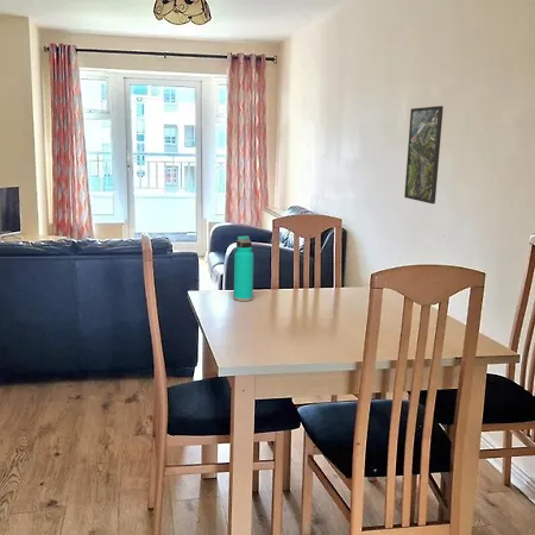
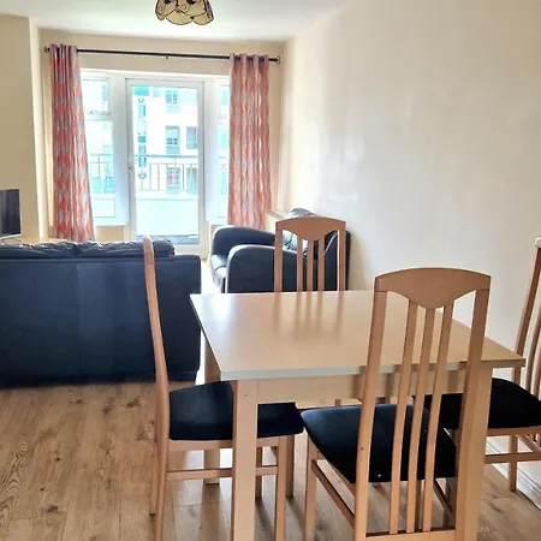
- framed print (422, 155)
- water bottle (244, 268)
